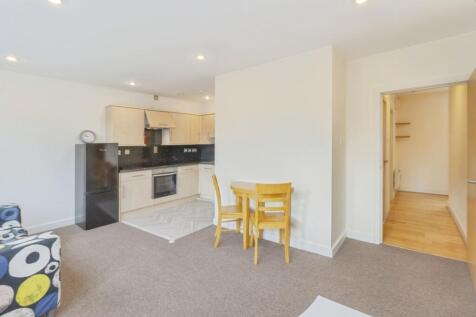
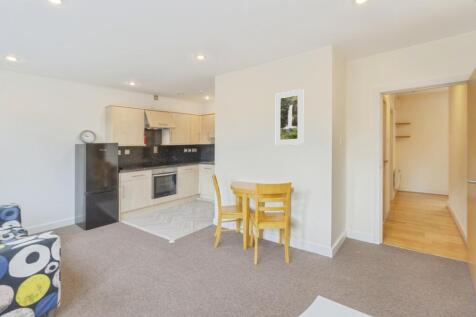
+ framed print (288, 118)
